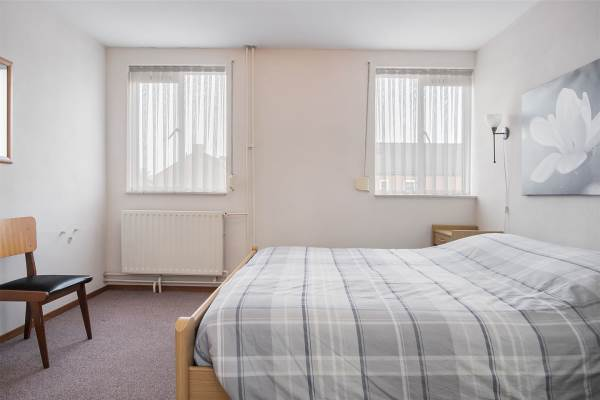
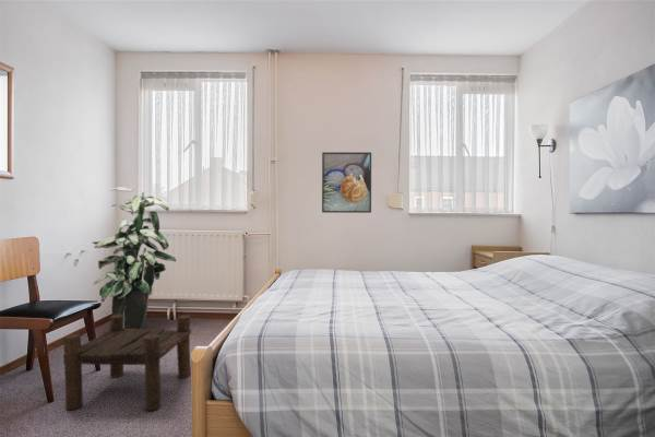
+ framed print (346, 182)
+ indoor plant (131, 258)
+ stool (133, 357)
